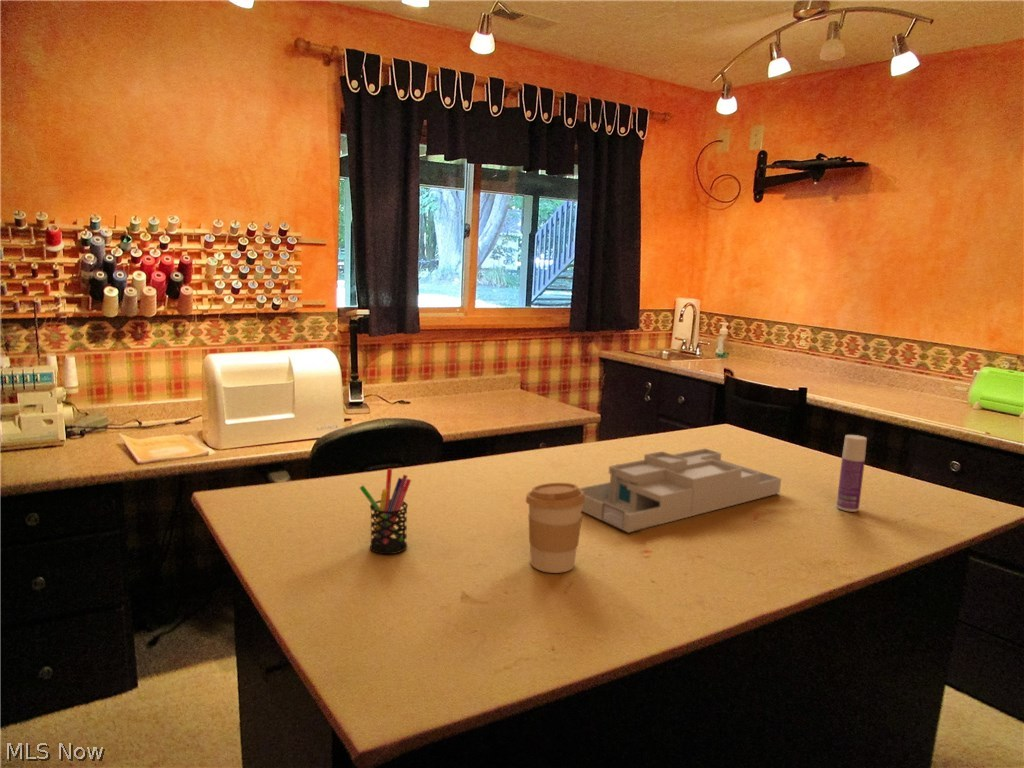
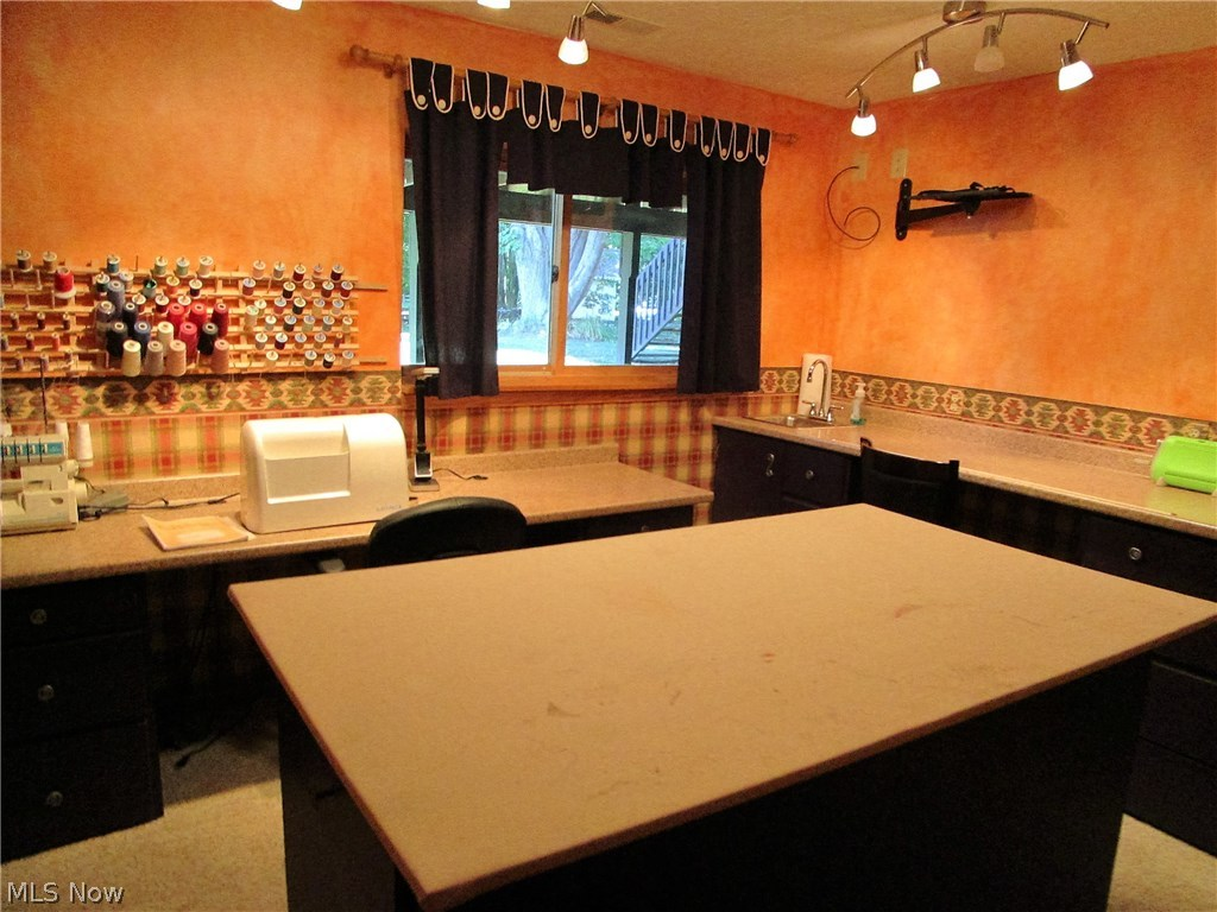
- bottle (851, 472)
- coffee cup (554, 524)
- pen holder (384, 510)
- desk organizer (681, 479)
